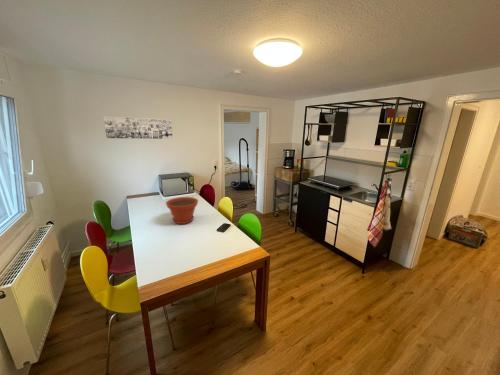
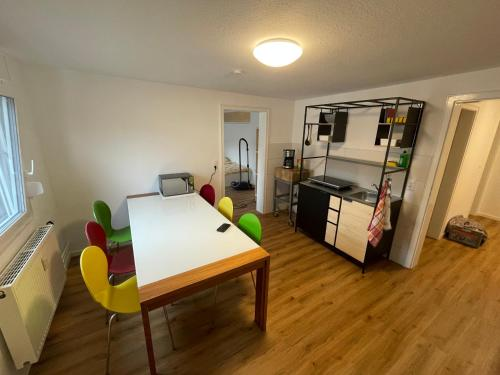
- plant pot (182, 211)
- wall art (140, 128)
